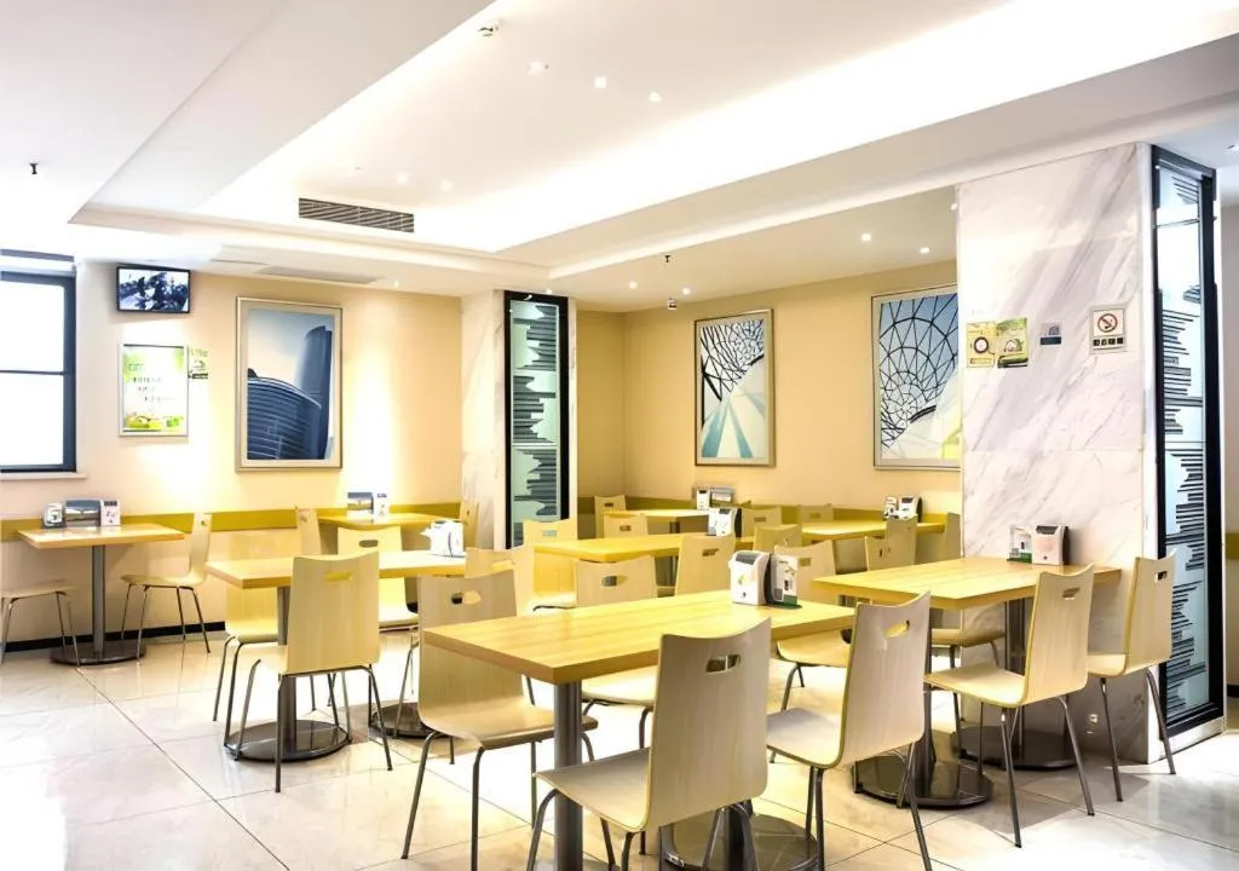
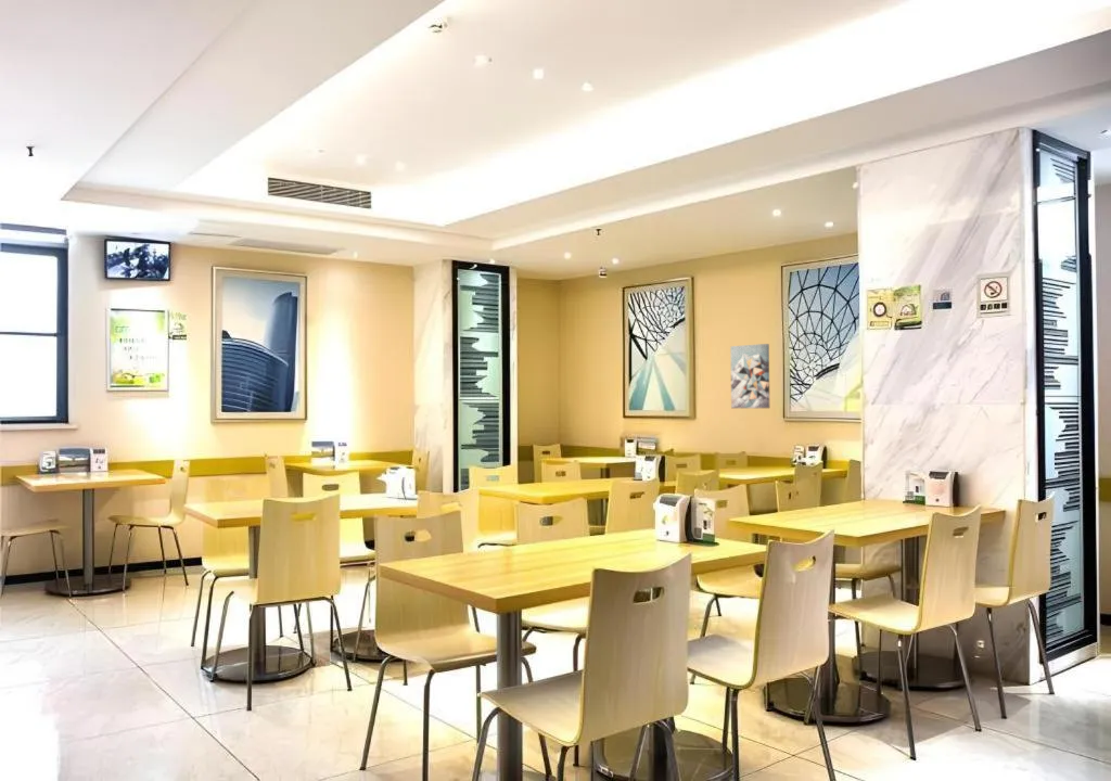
+ wall art (750, 376)
